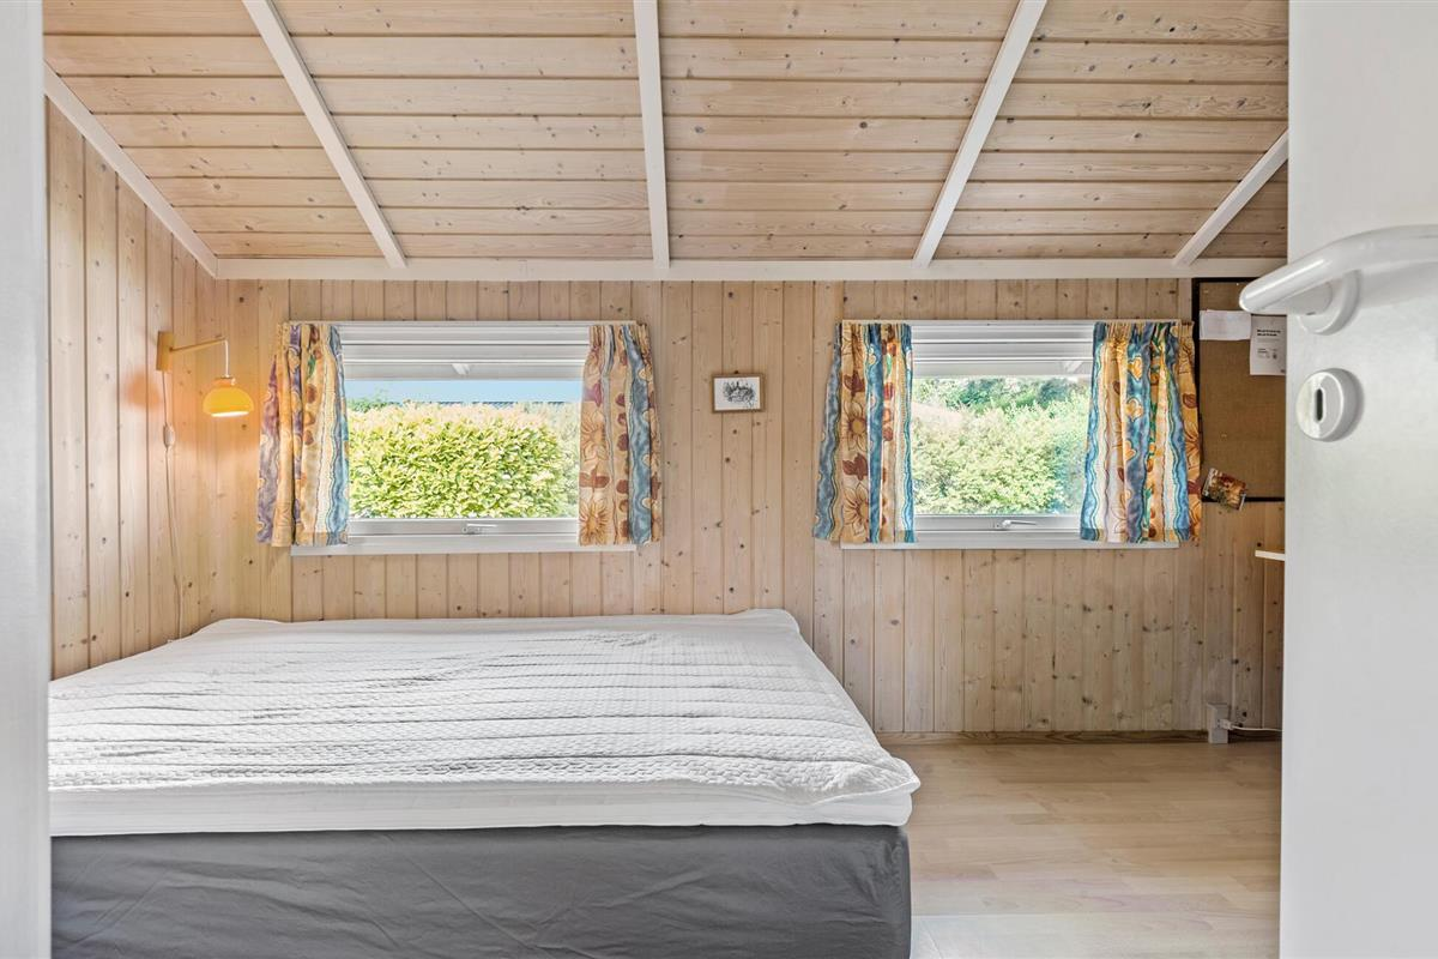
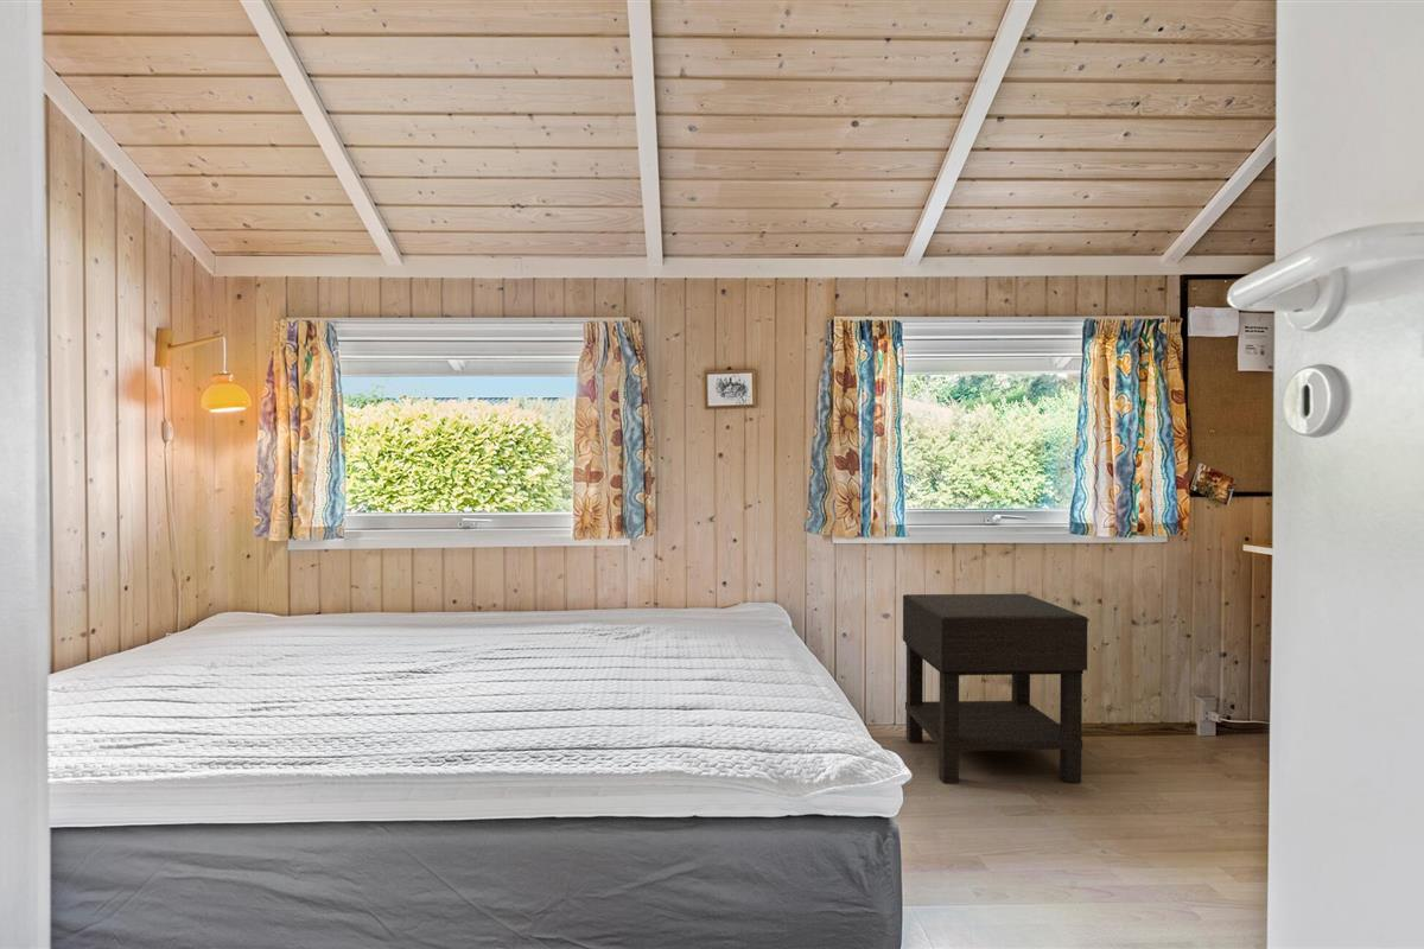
+ nightstand (987, 674)
